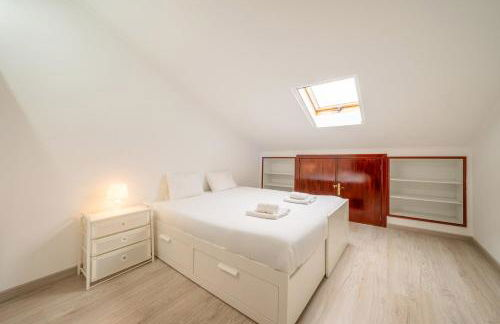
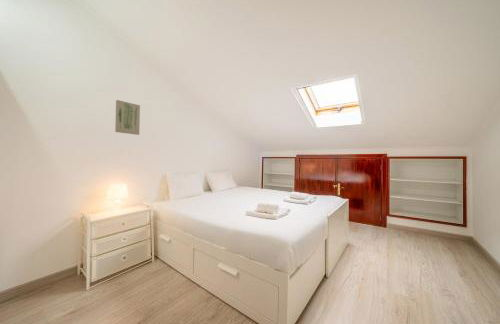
+ wall art (128, 118)
